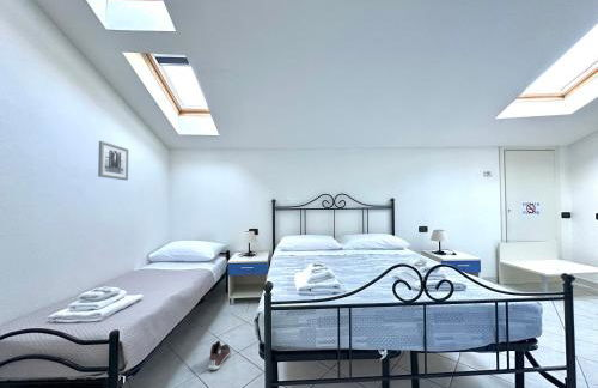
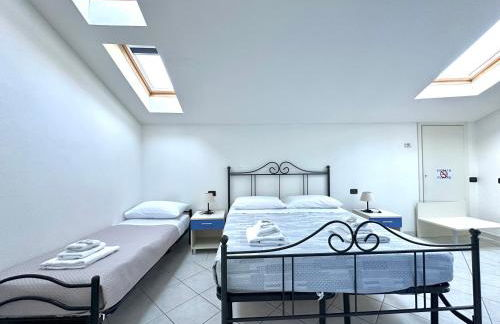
- sneaker (220, 348)
- wall art (114, 162)
